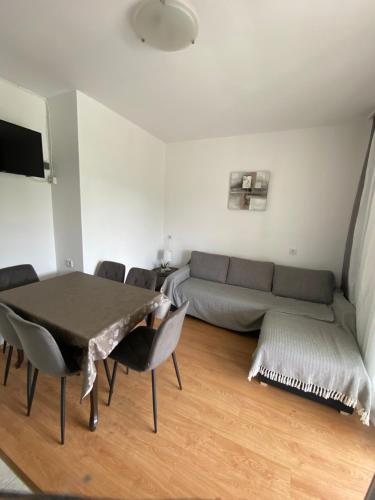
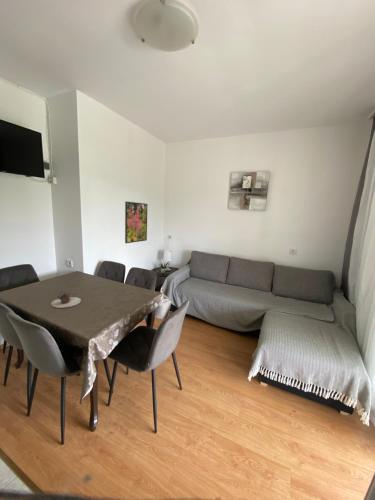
+ teapot (66, 296)
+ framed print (136, 222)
